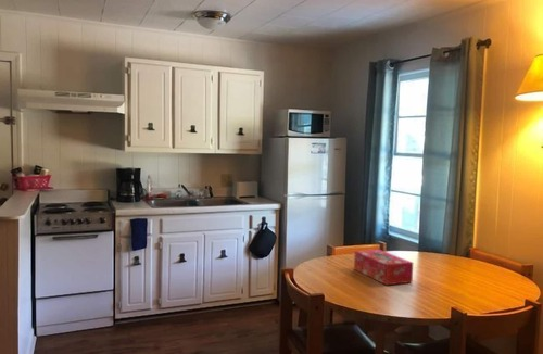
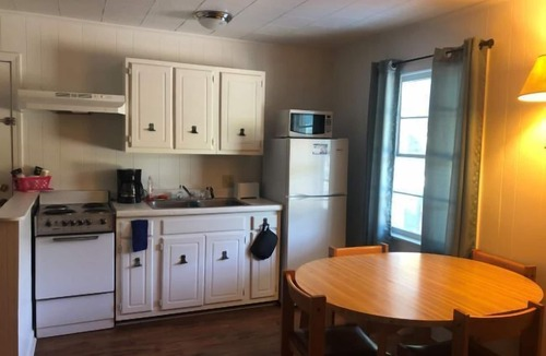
- tissue box (381, 266)
